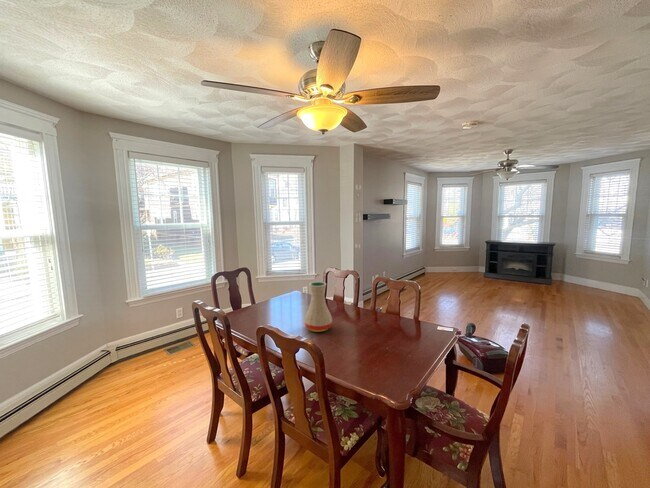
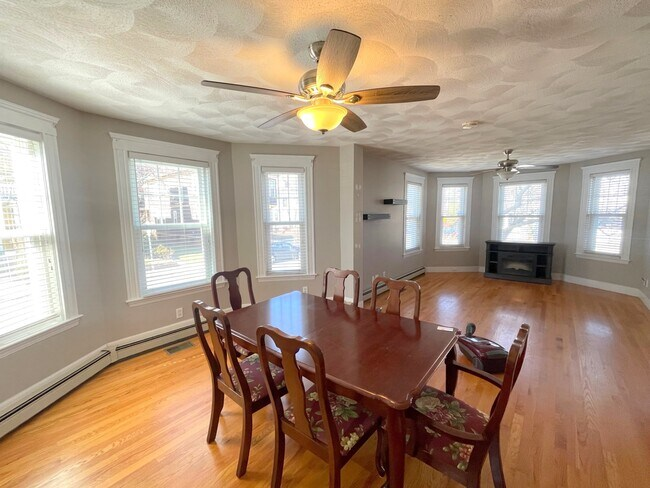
- vase (318, 306)
